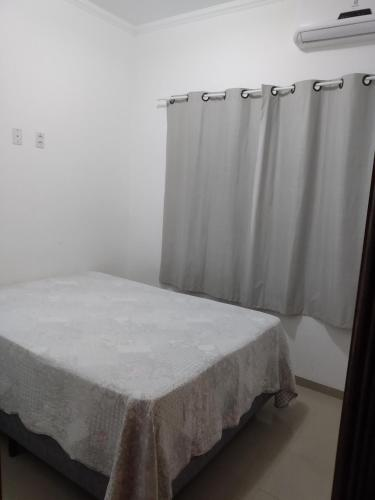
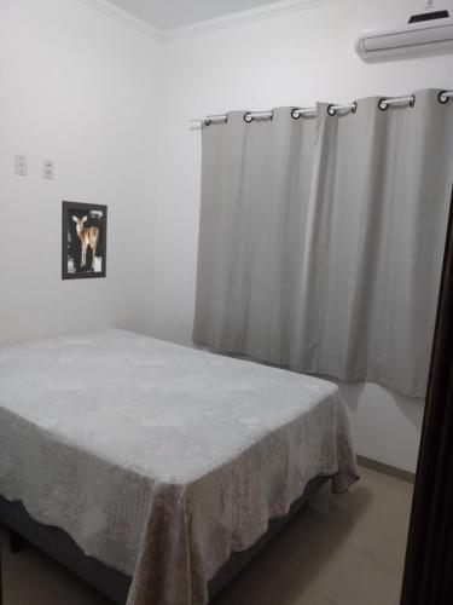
+ wall art (85, 241)
